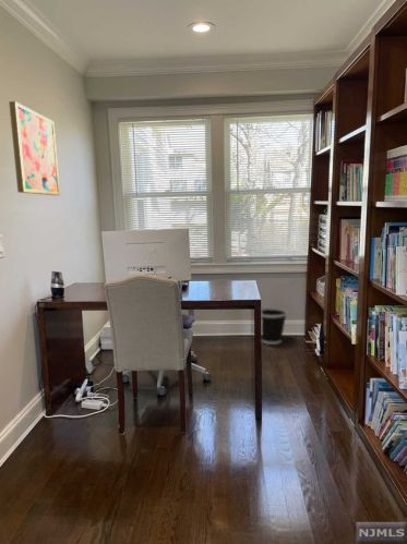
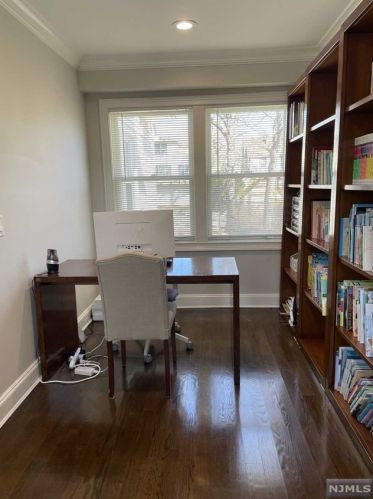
- wall art (37, 154)
- wastebasket (271, 326)
